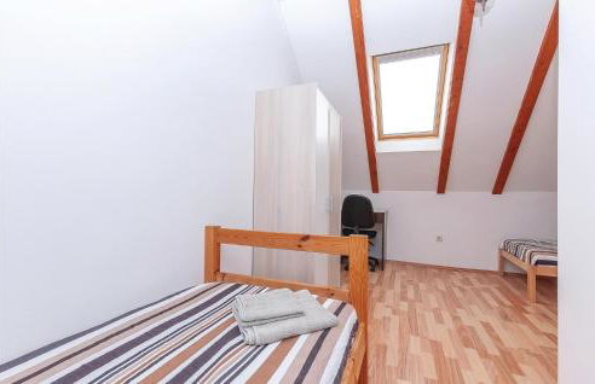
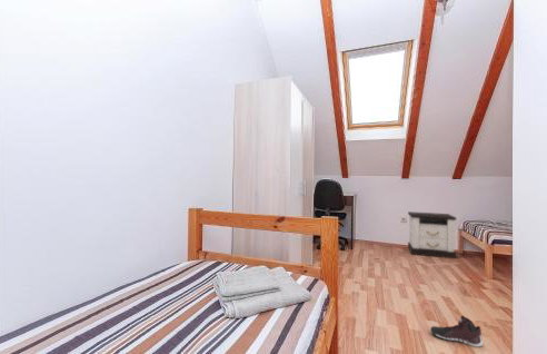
+ nightstand (430, 233)
+ sneaker (455, 326)
